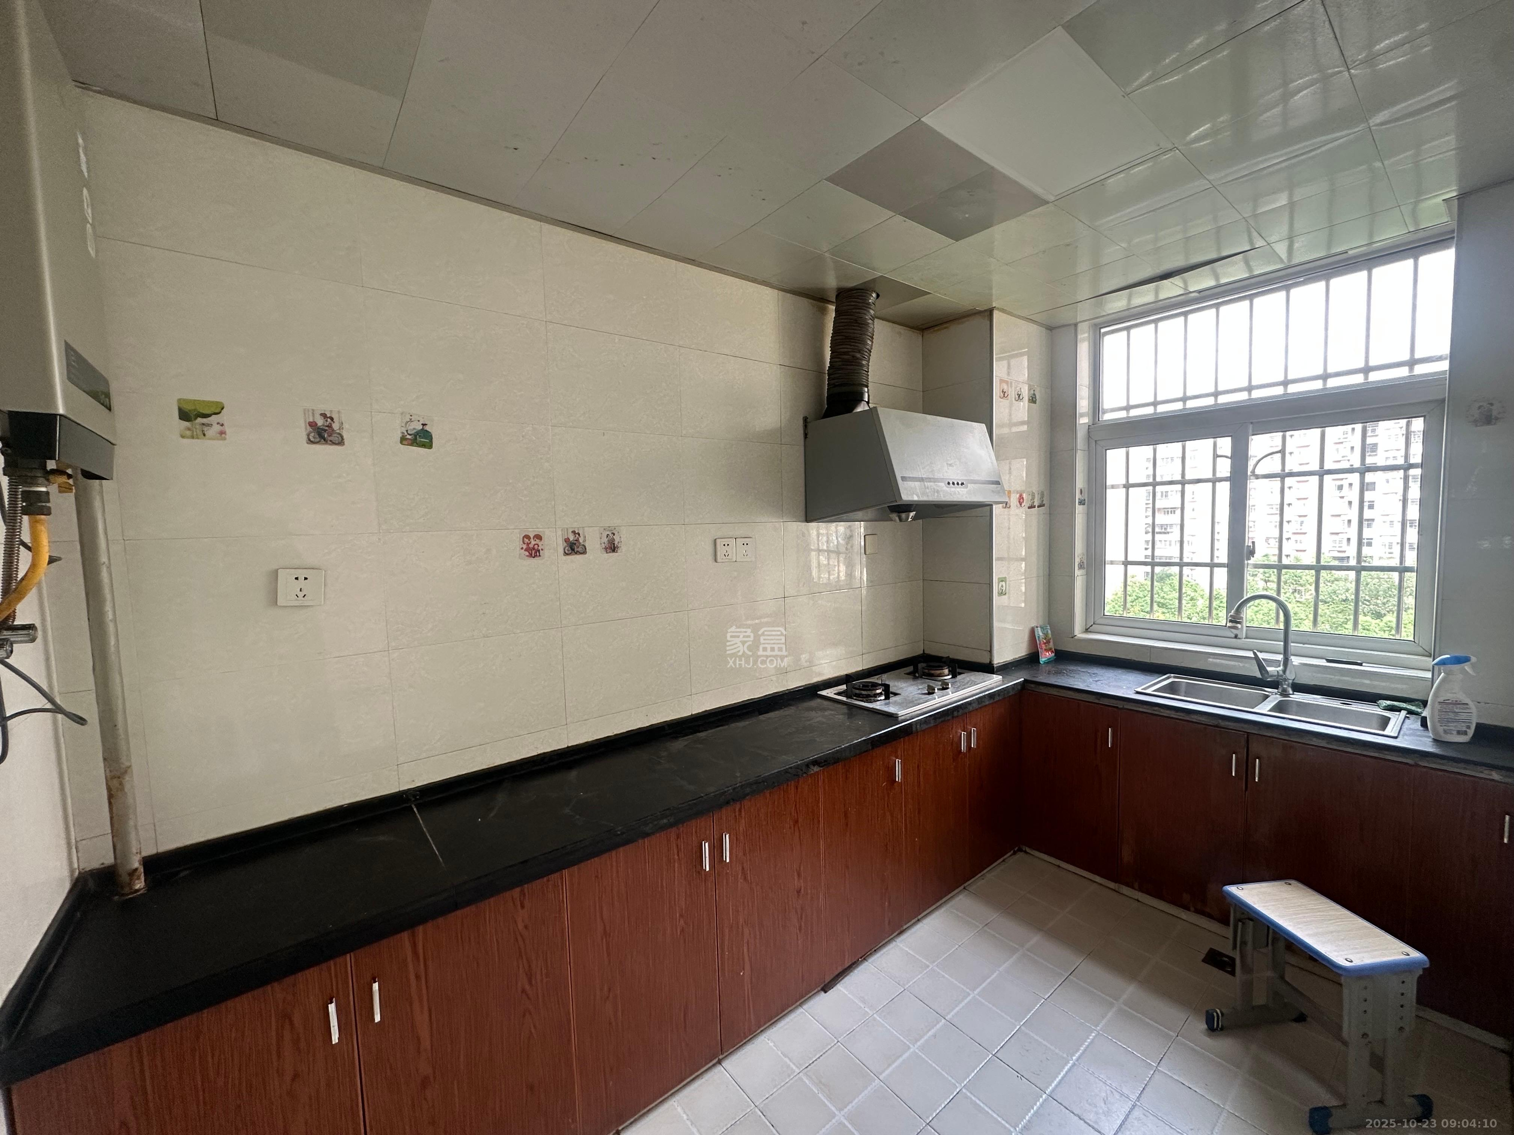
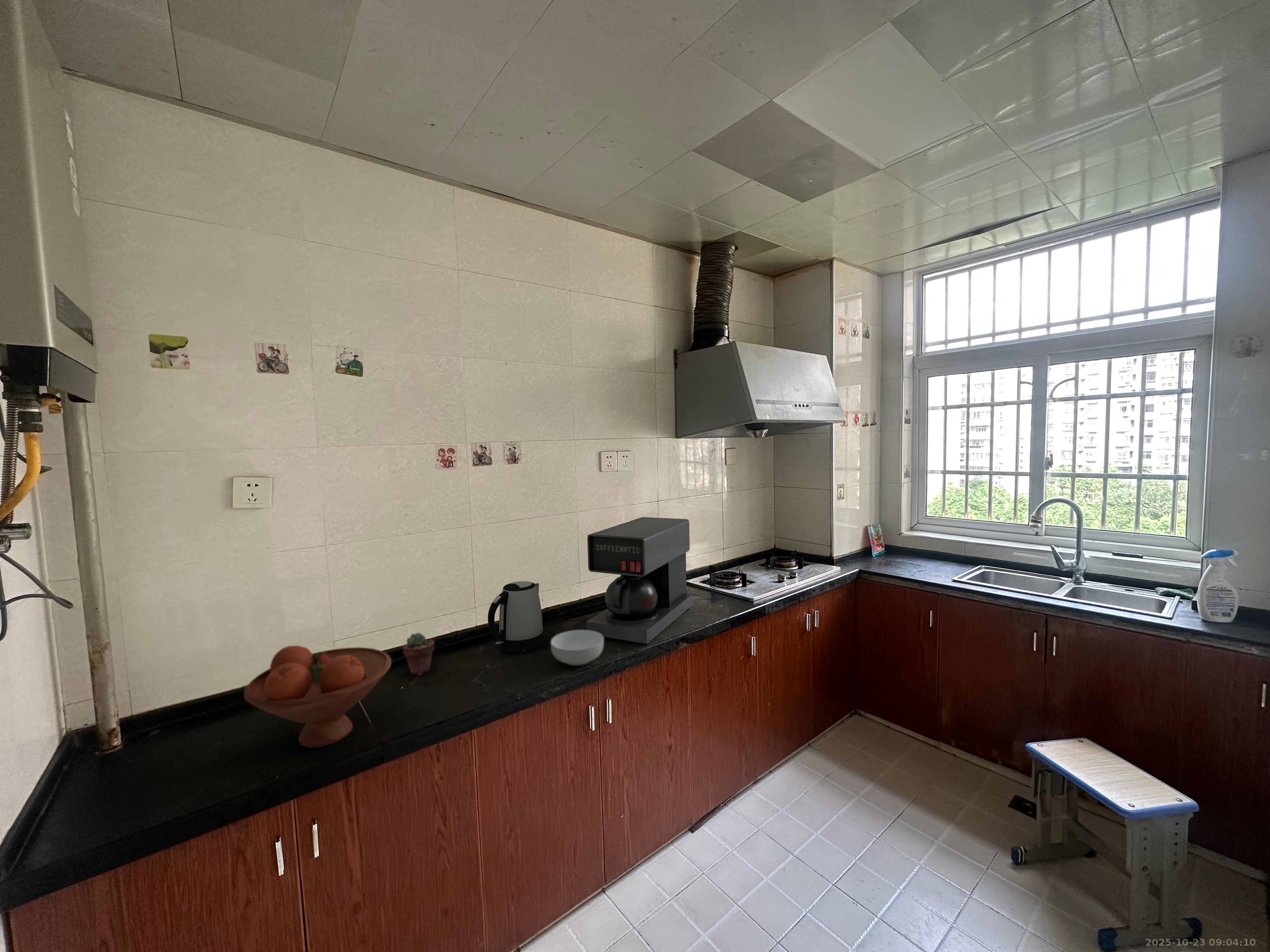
+ cereal bowl (578, 650)
+ coffee maker (643, 574)
+ kettle (515, 615)
+ potted succulent (419, 652)
+ fruit bowl (323, 691)
